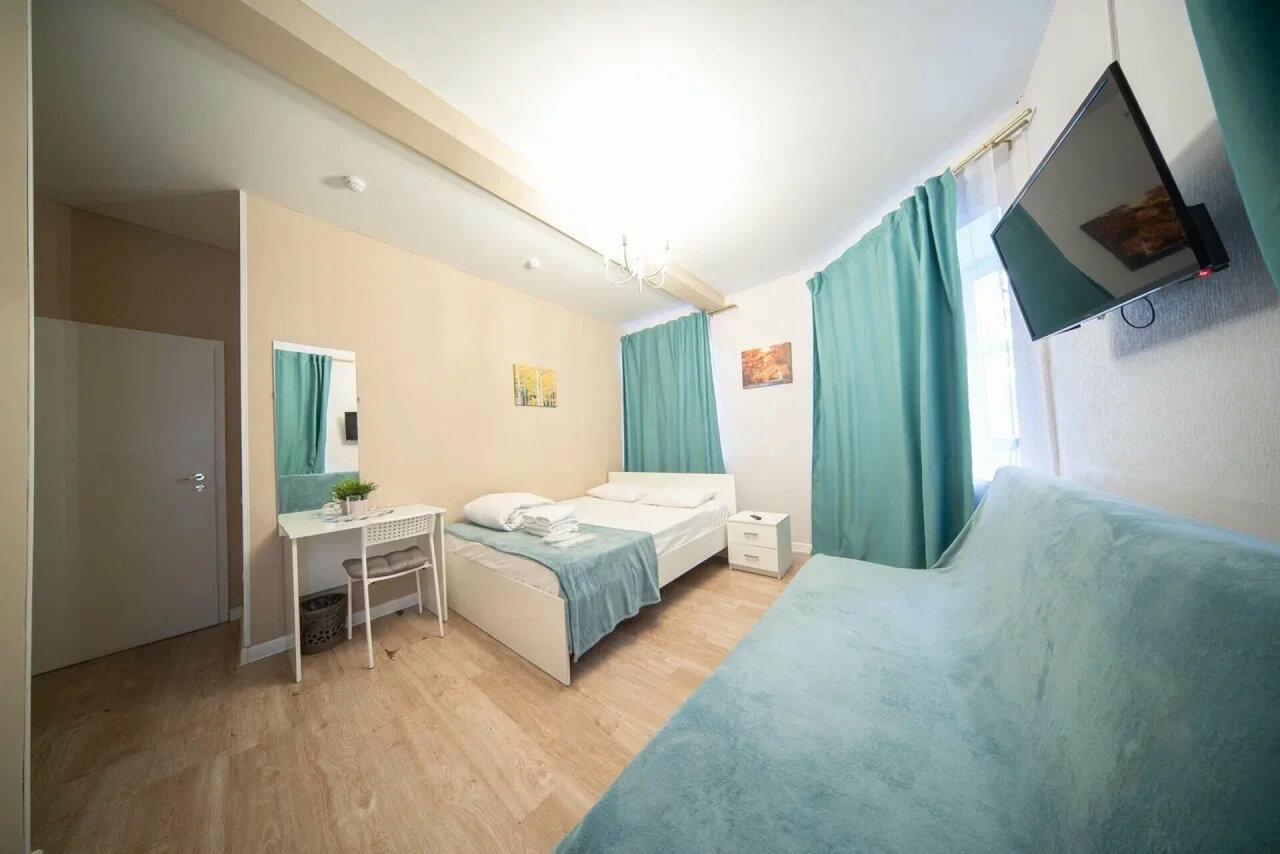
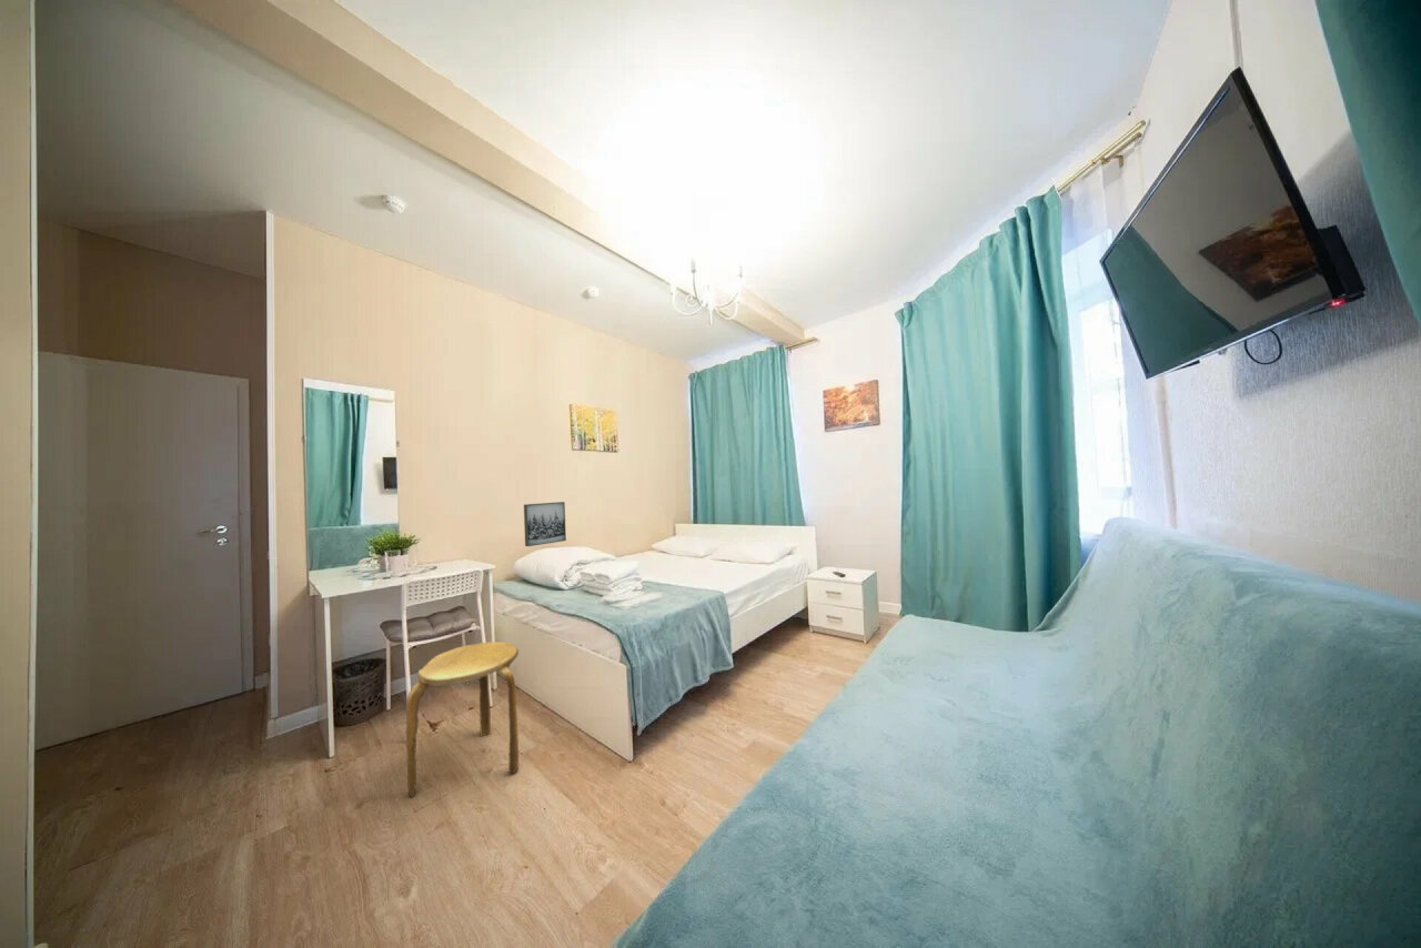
+ wall art (545, 523)
+ stool (480, 710)
